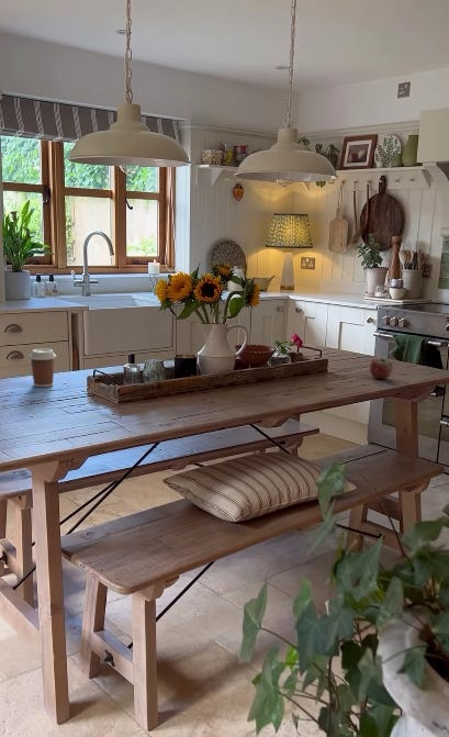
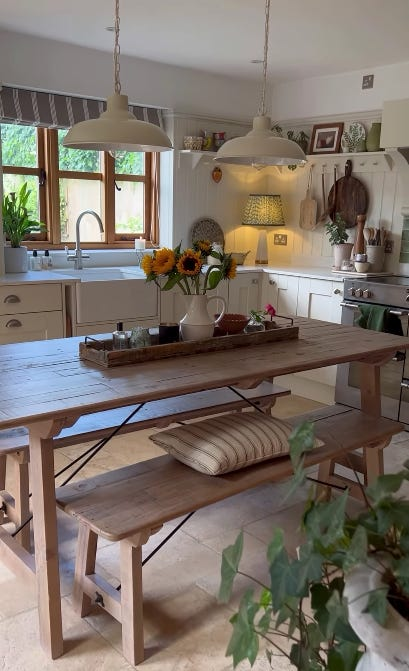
- coffee cup (43, 367)
- apple (381, 368)
